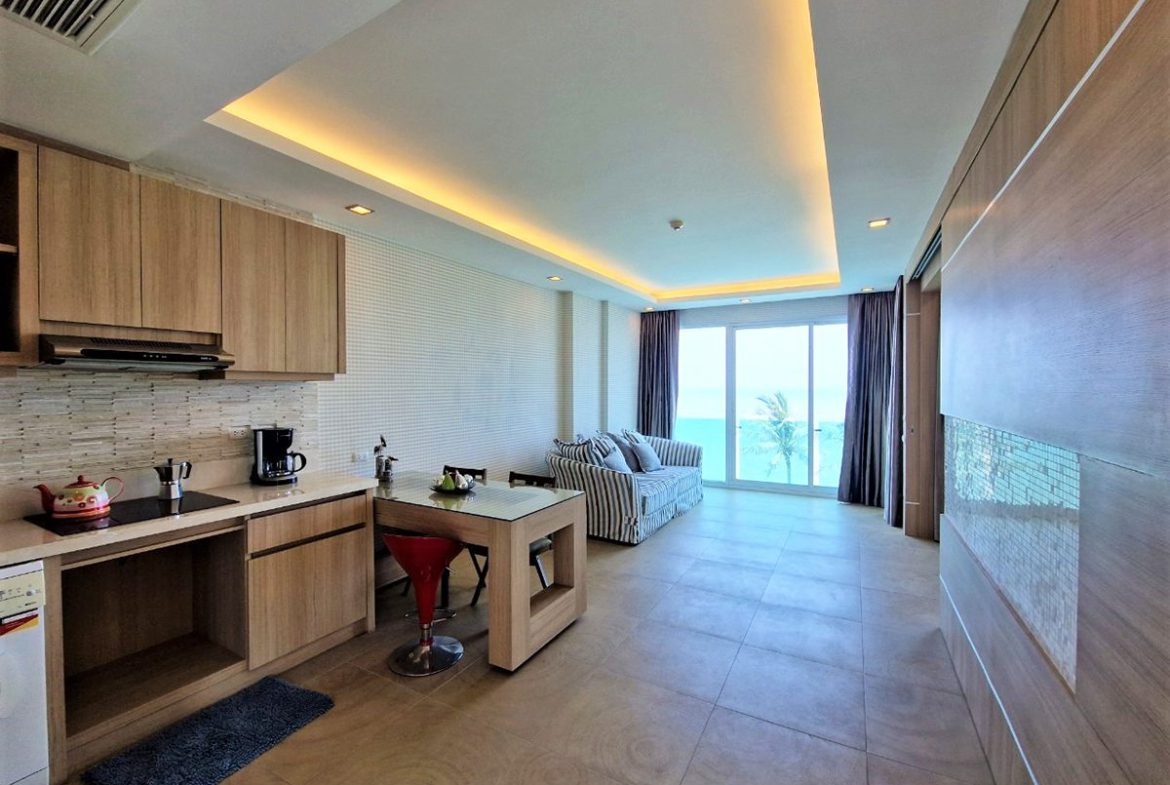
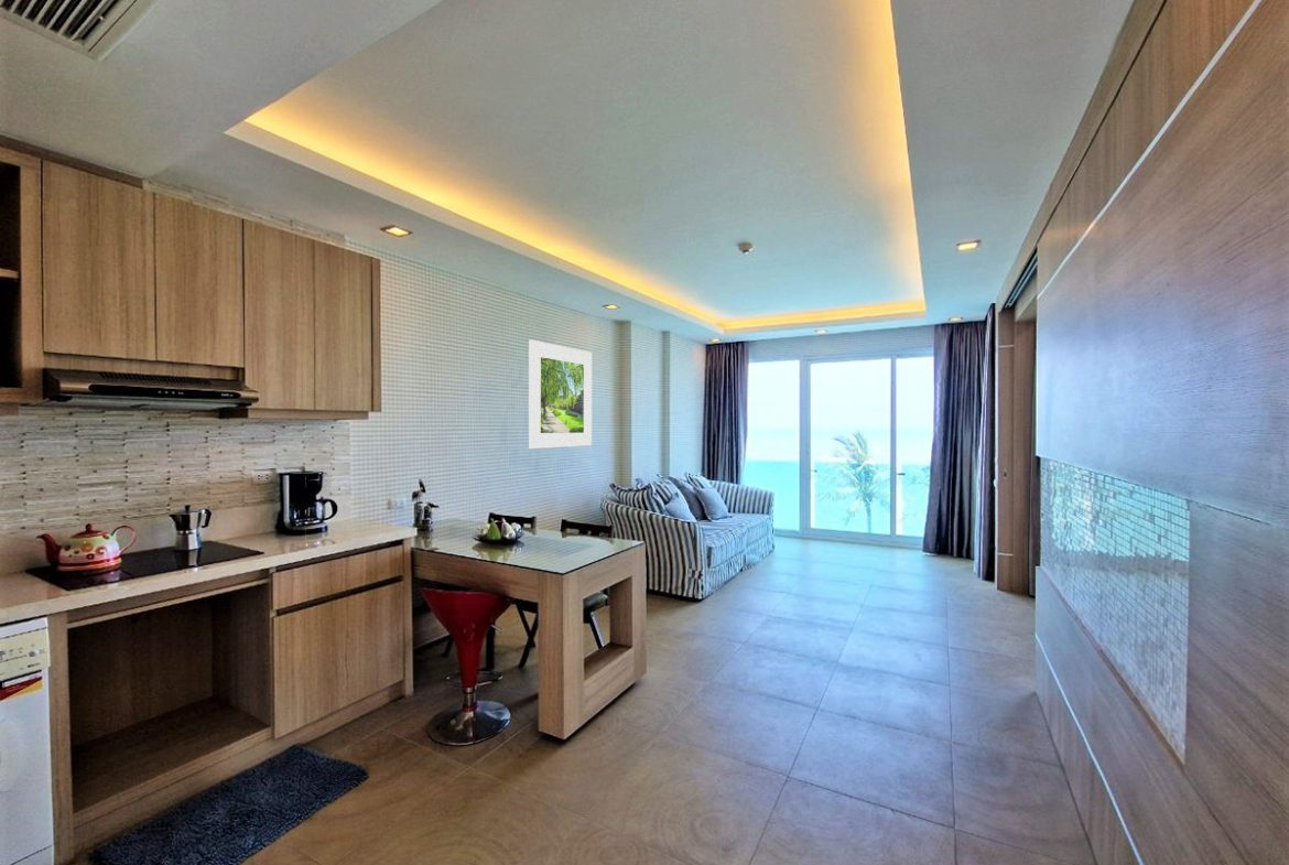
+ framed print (562, 397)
